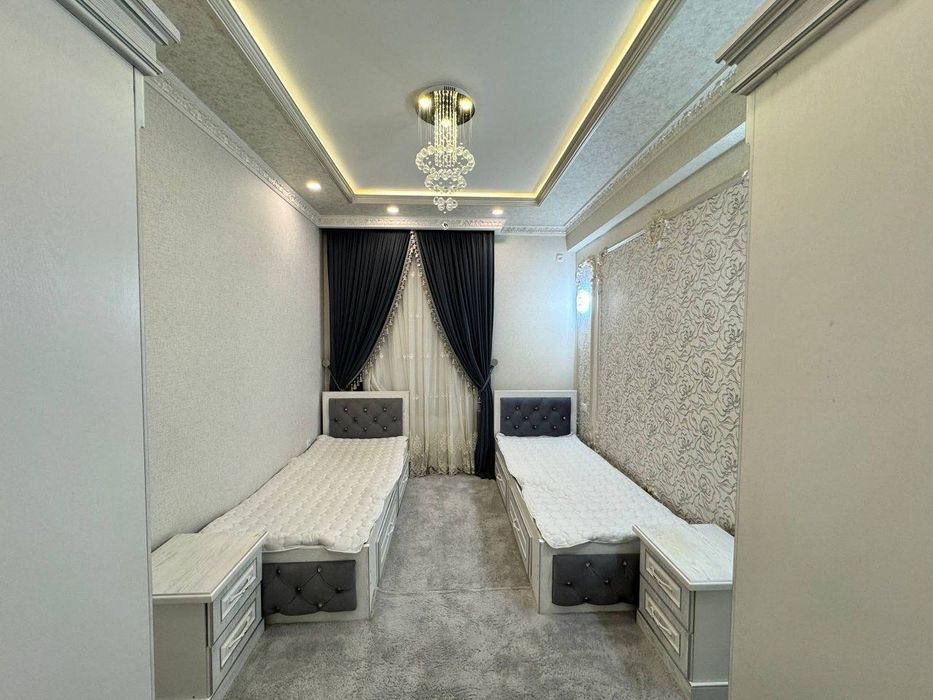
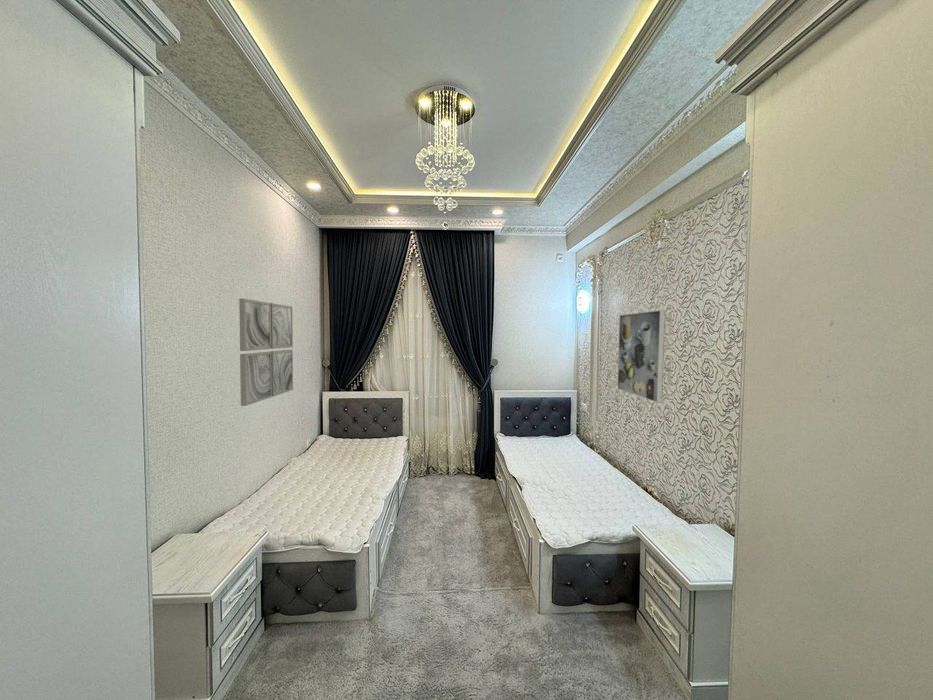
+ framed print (638, 354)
+ wall art (269, 351)
